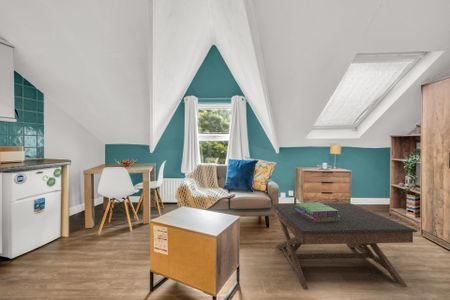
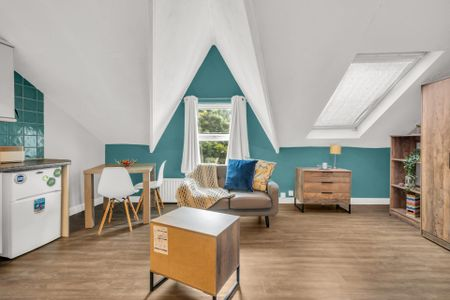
- stack of books (316, 211)
- coffee table (330, 238)
